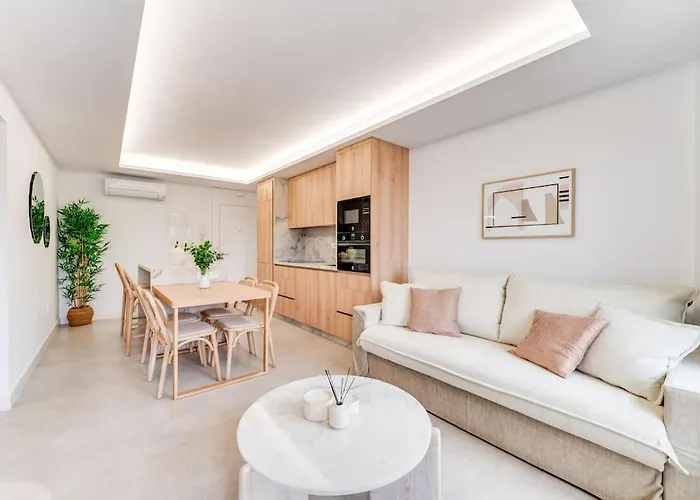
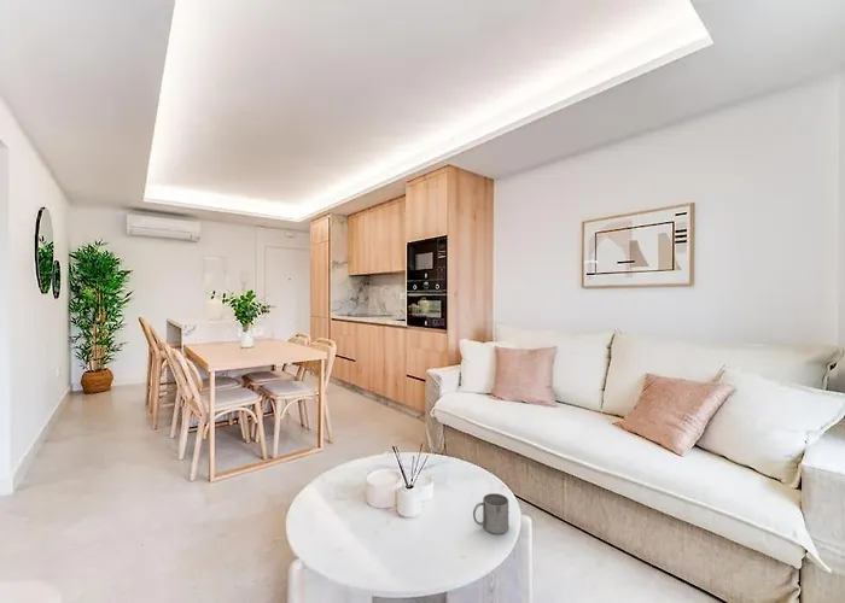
+ mug (490, 513)
